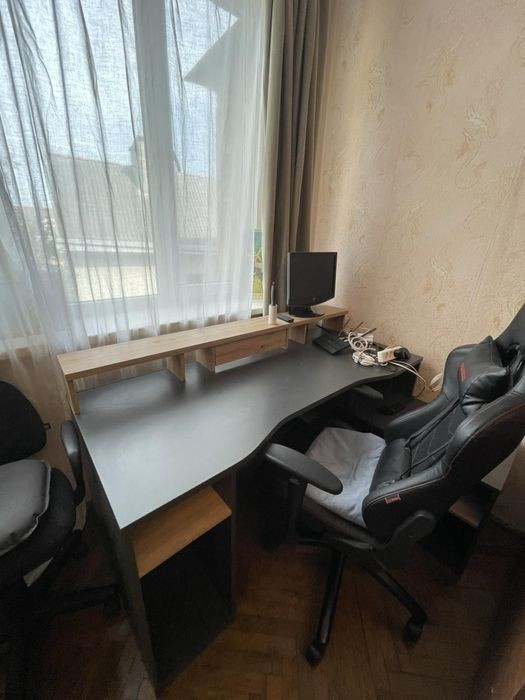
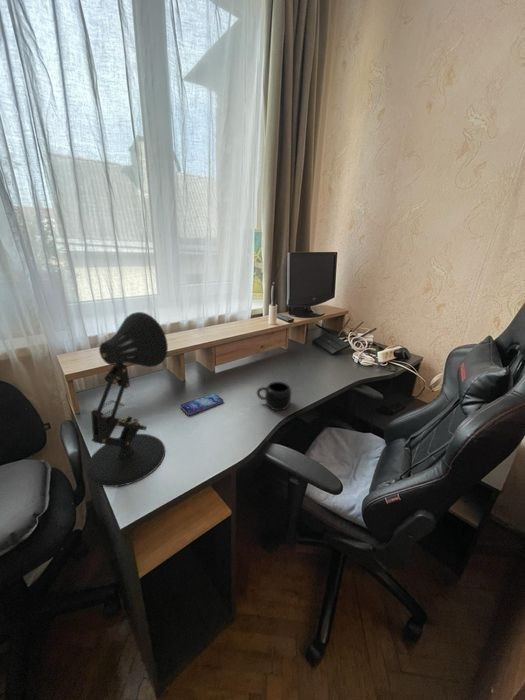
+ smartphone (202, 403)
+ desk lamp (119, 395)
+ mug (276, 395)
